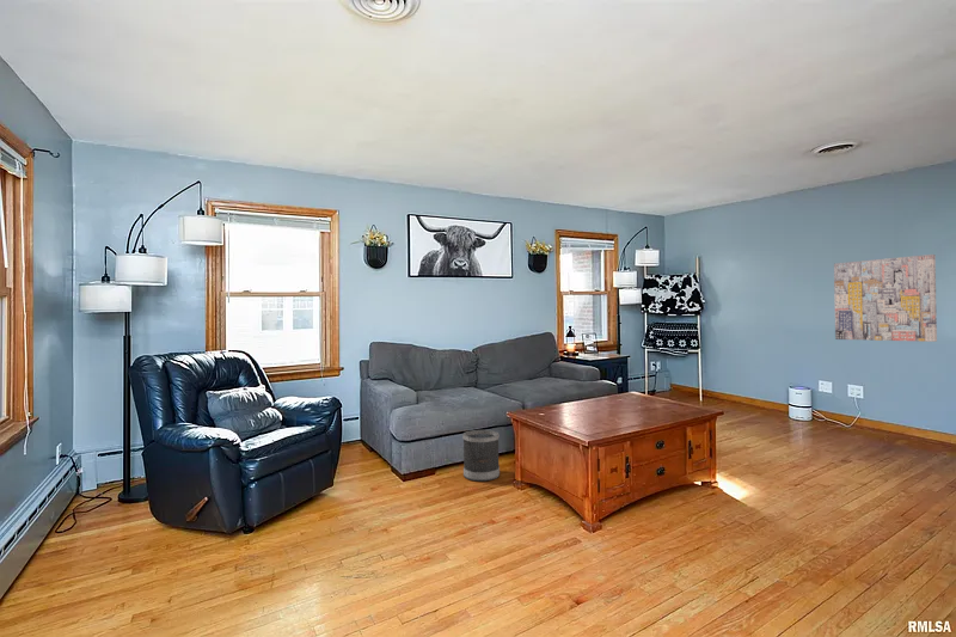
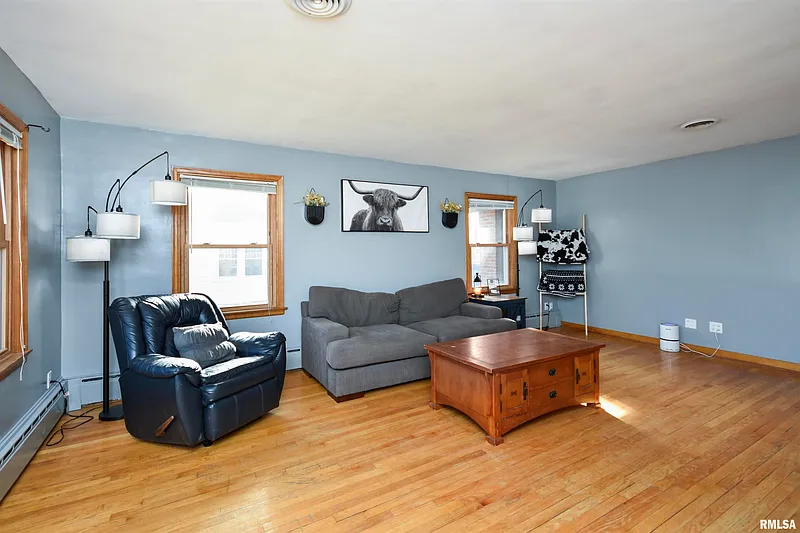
- wastebasket (480, 454)
- wall art (881, 299)
